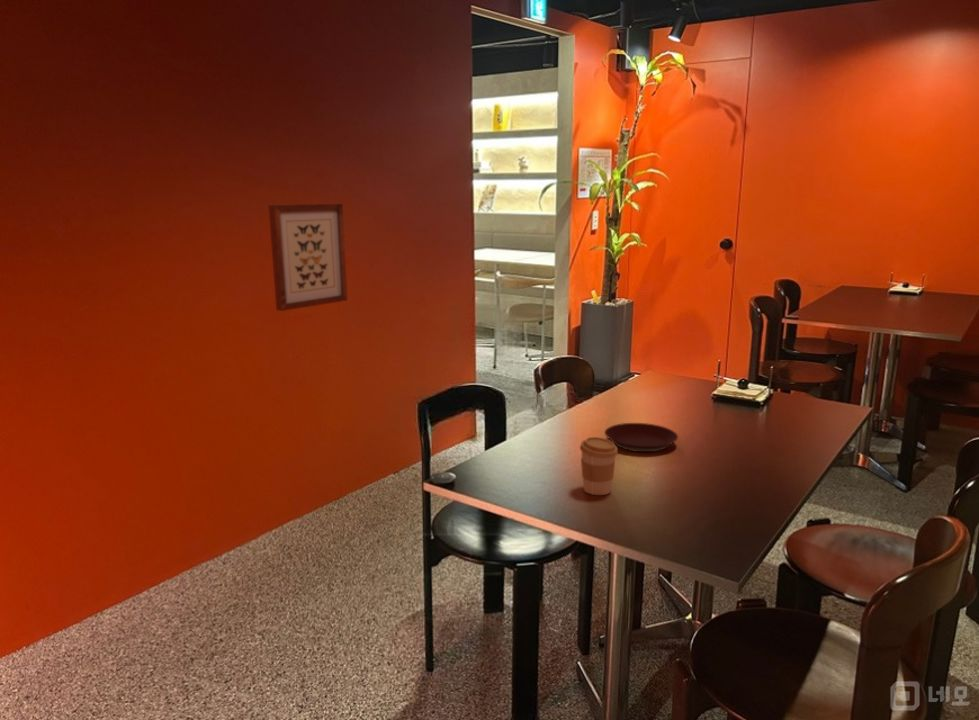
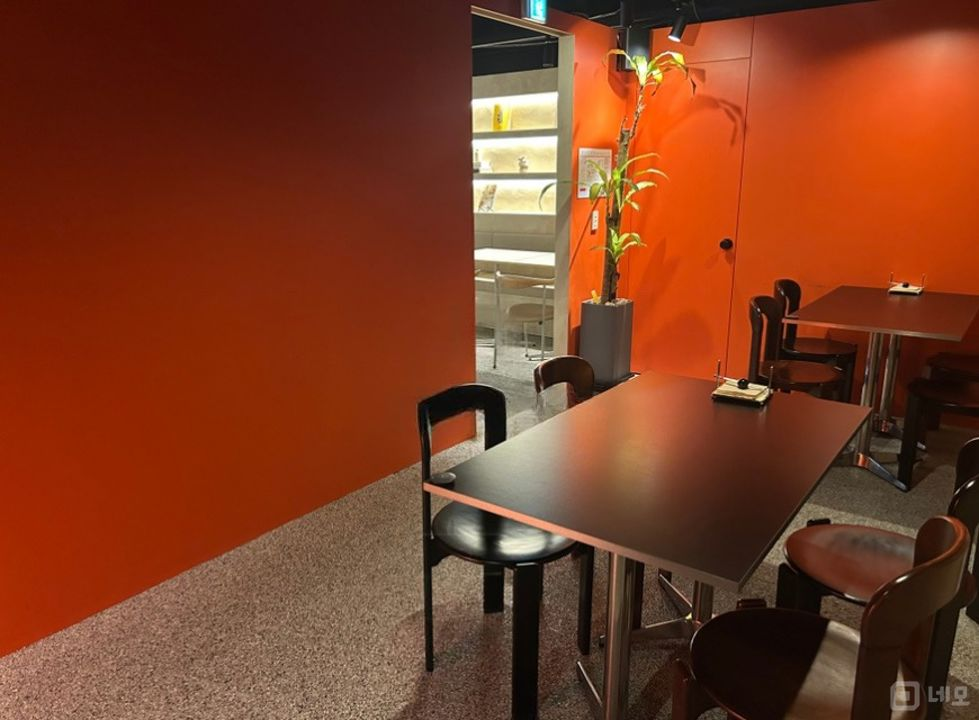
- wall art (310, 255)
- plate (640, 438)
- coffee cup (598, 465)
